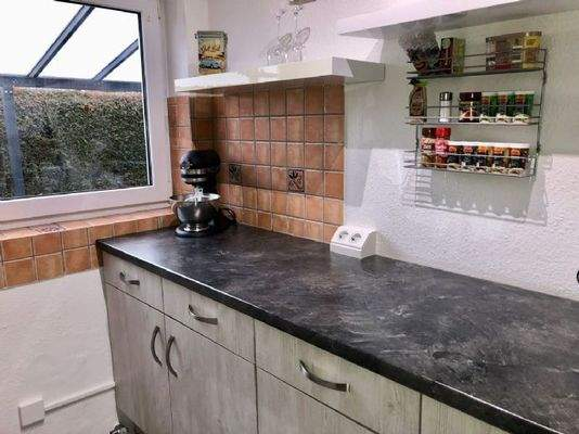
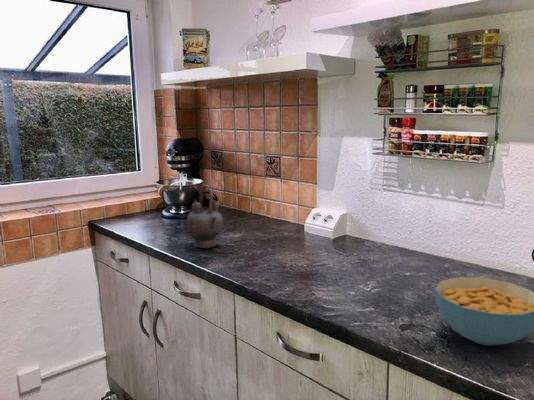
+ teapot (206, 216)
+ cereal bowl (485, 316)
